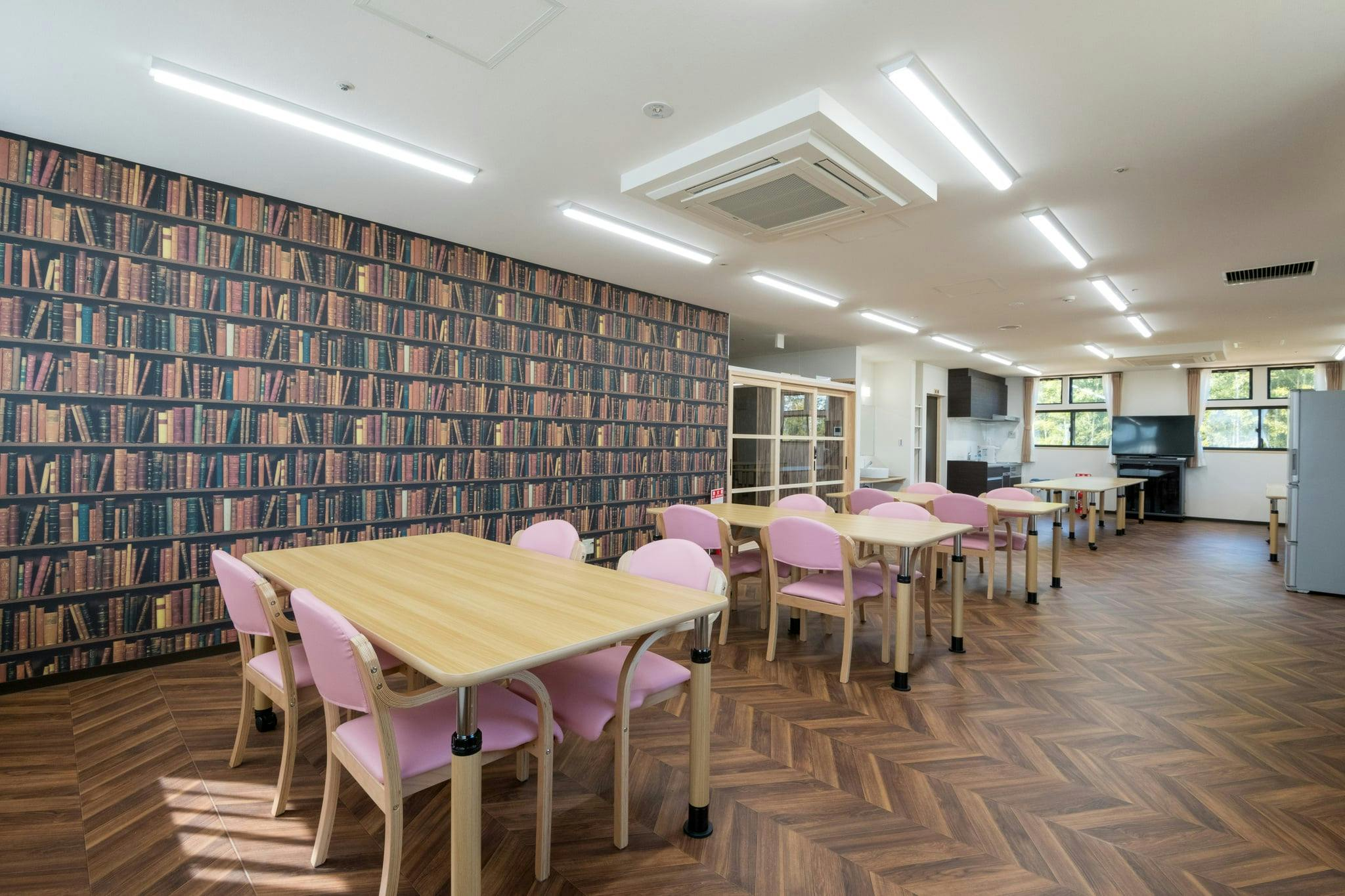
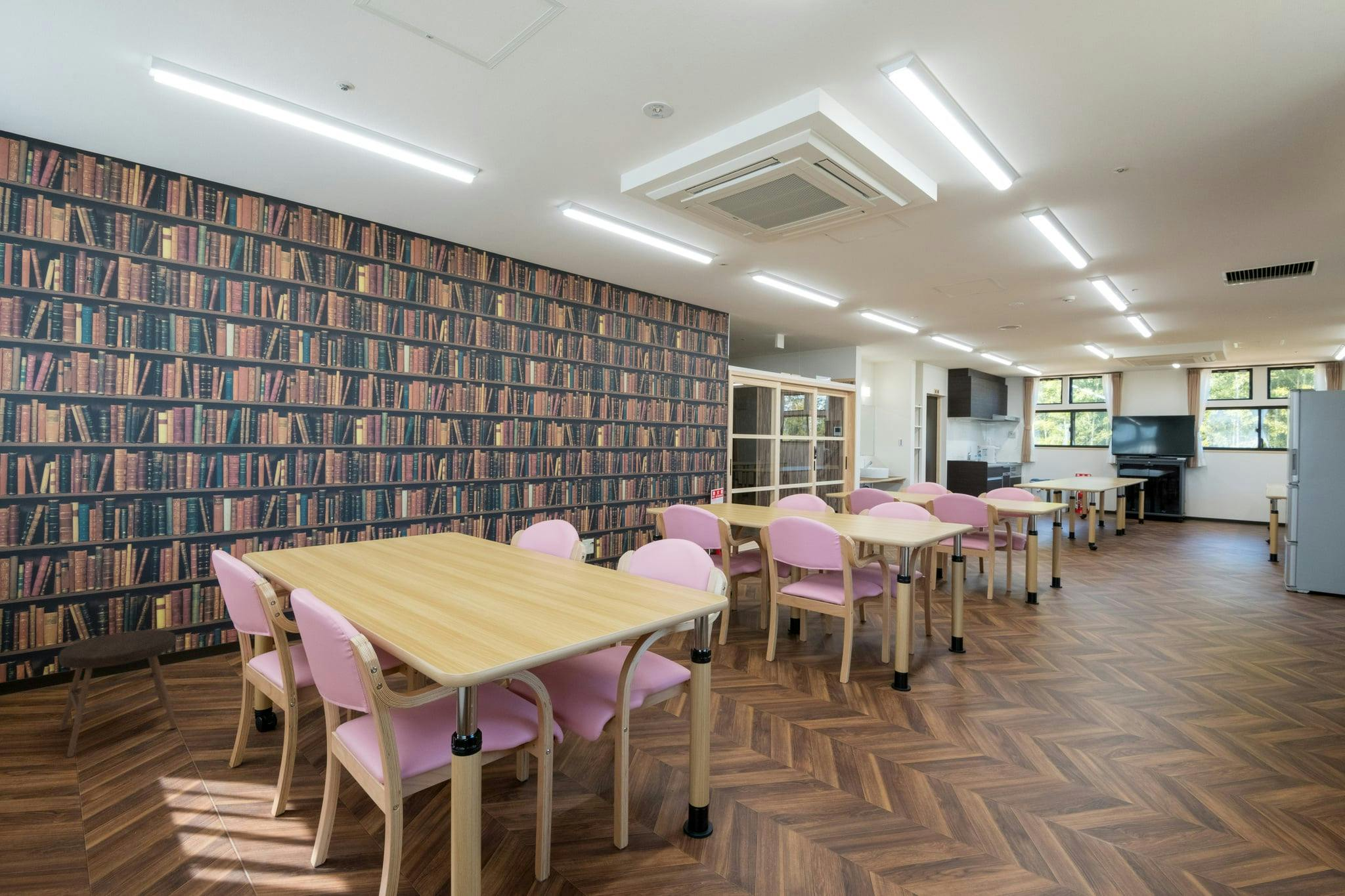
+ stool (118, 685)
